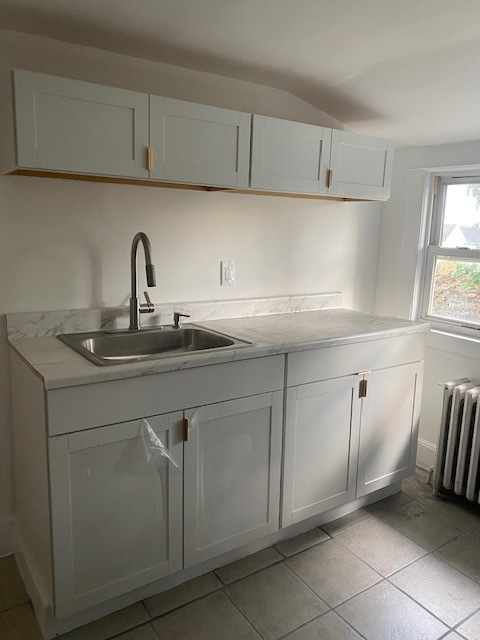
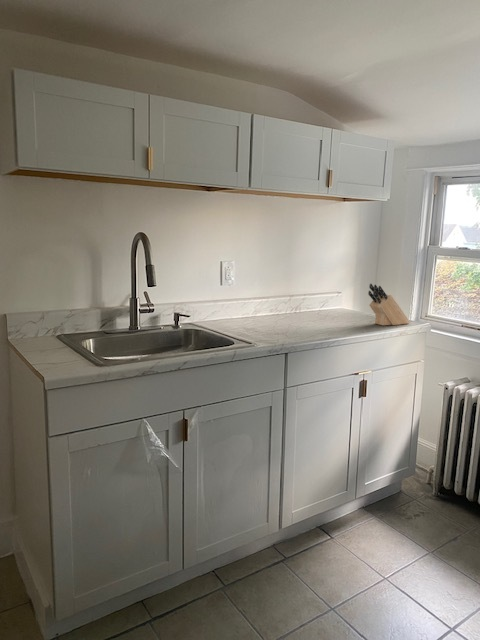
+ knife block (388, 303)
